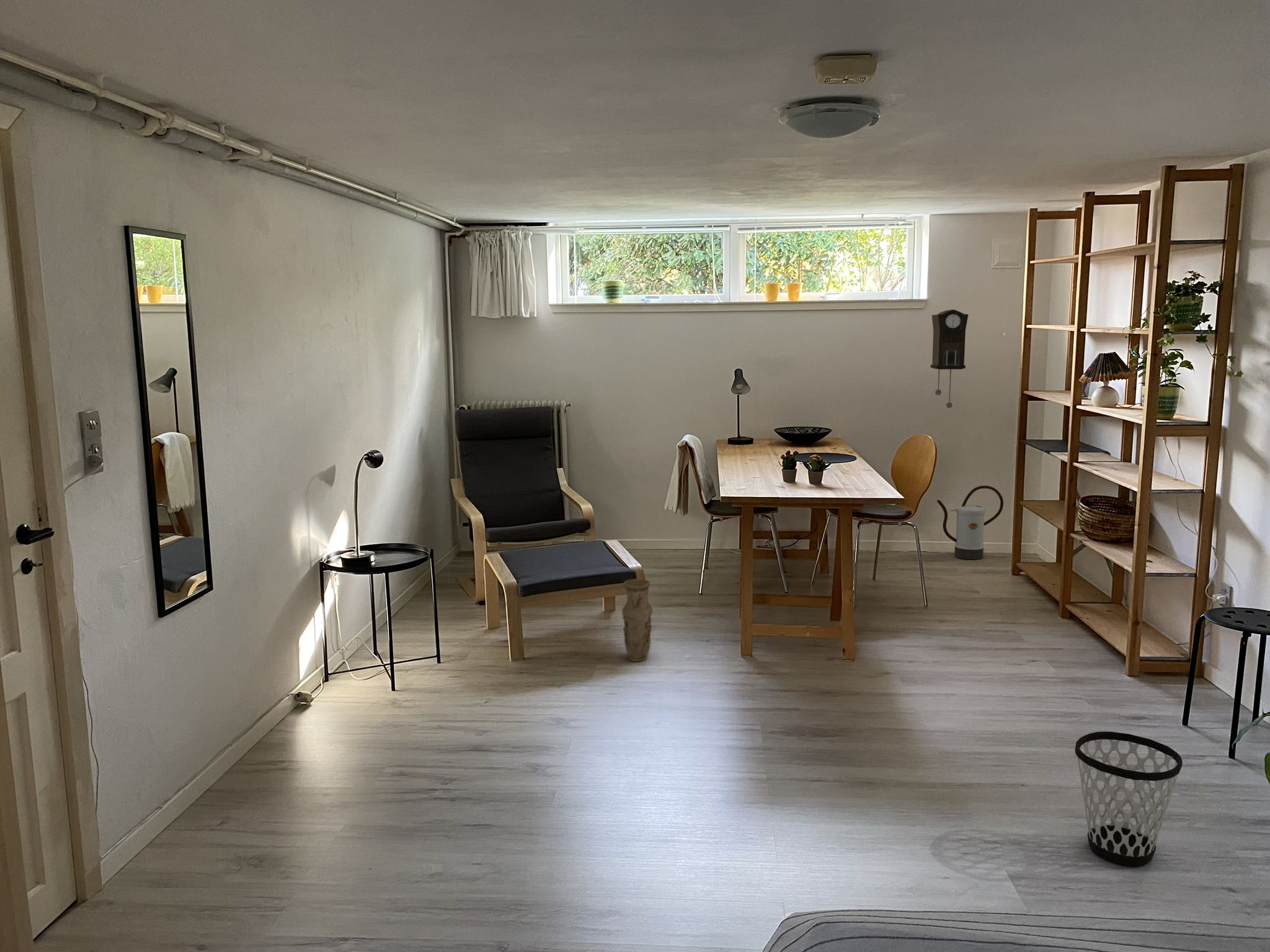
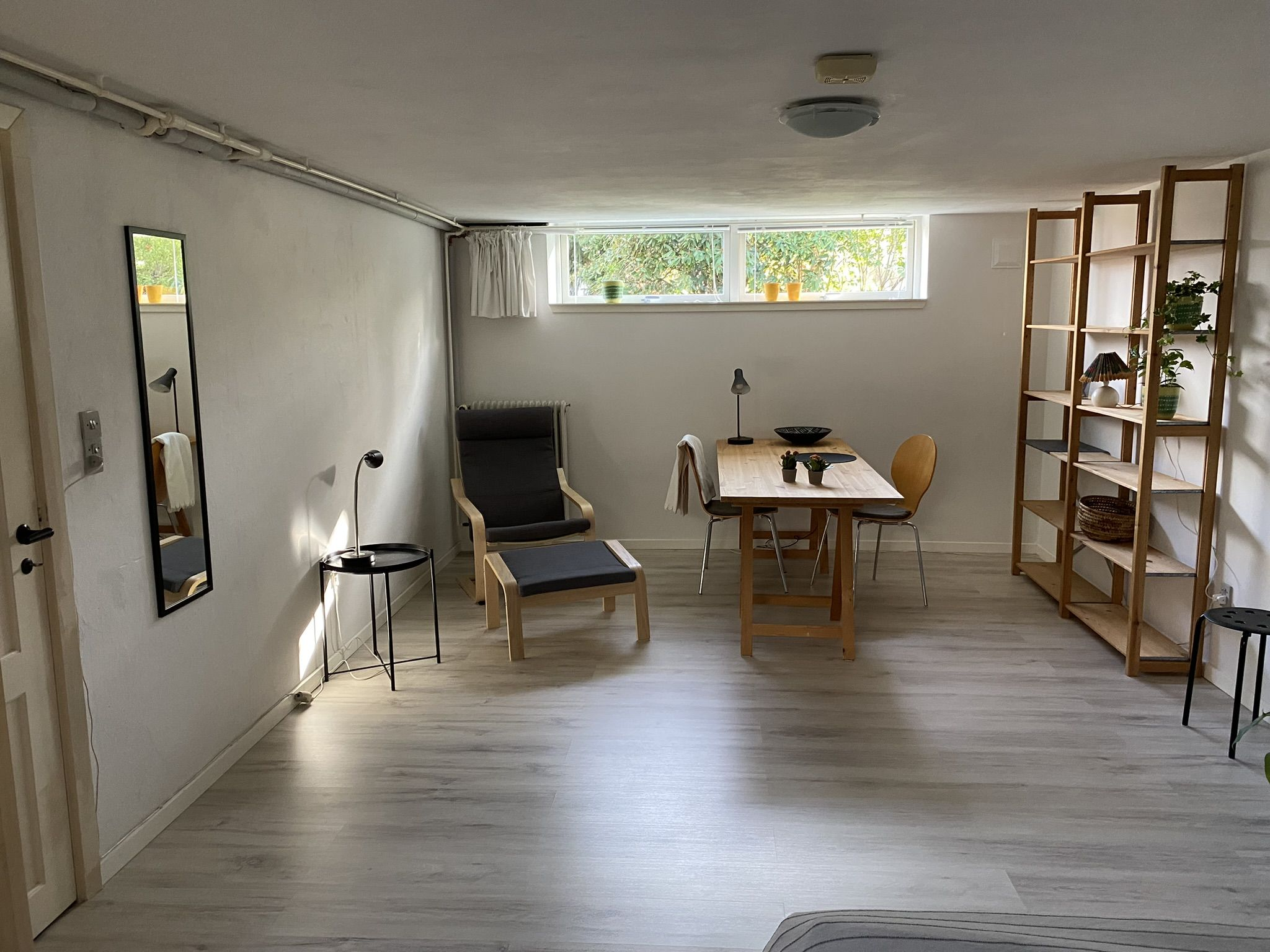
- pendulum clock (948, 359)
- watering can (969, 521)
- vase (637, 620)
- wastebasket (1124, 801)
